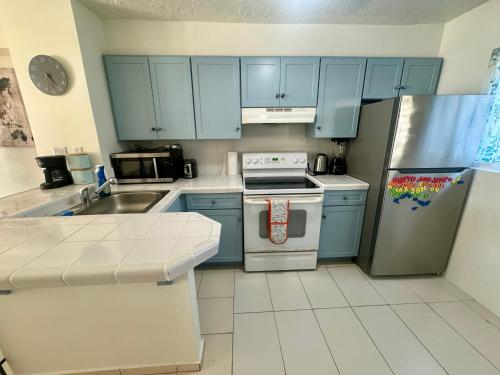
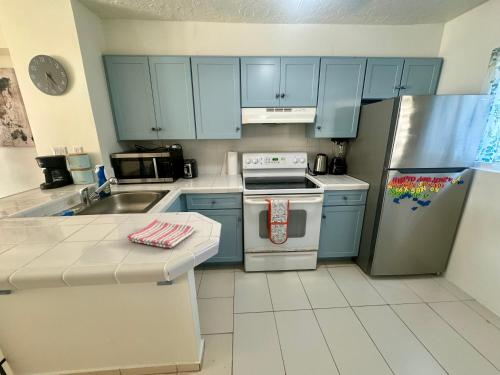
+ dish towel (163, 232)
